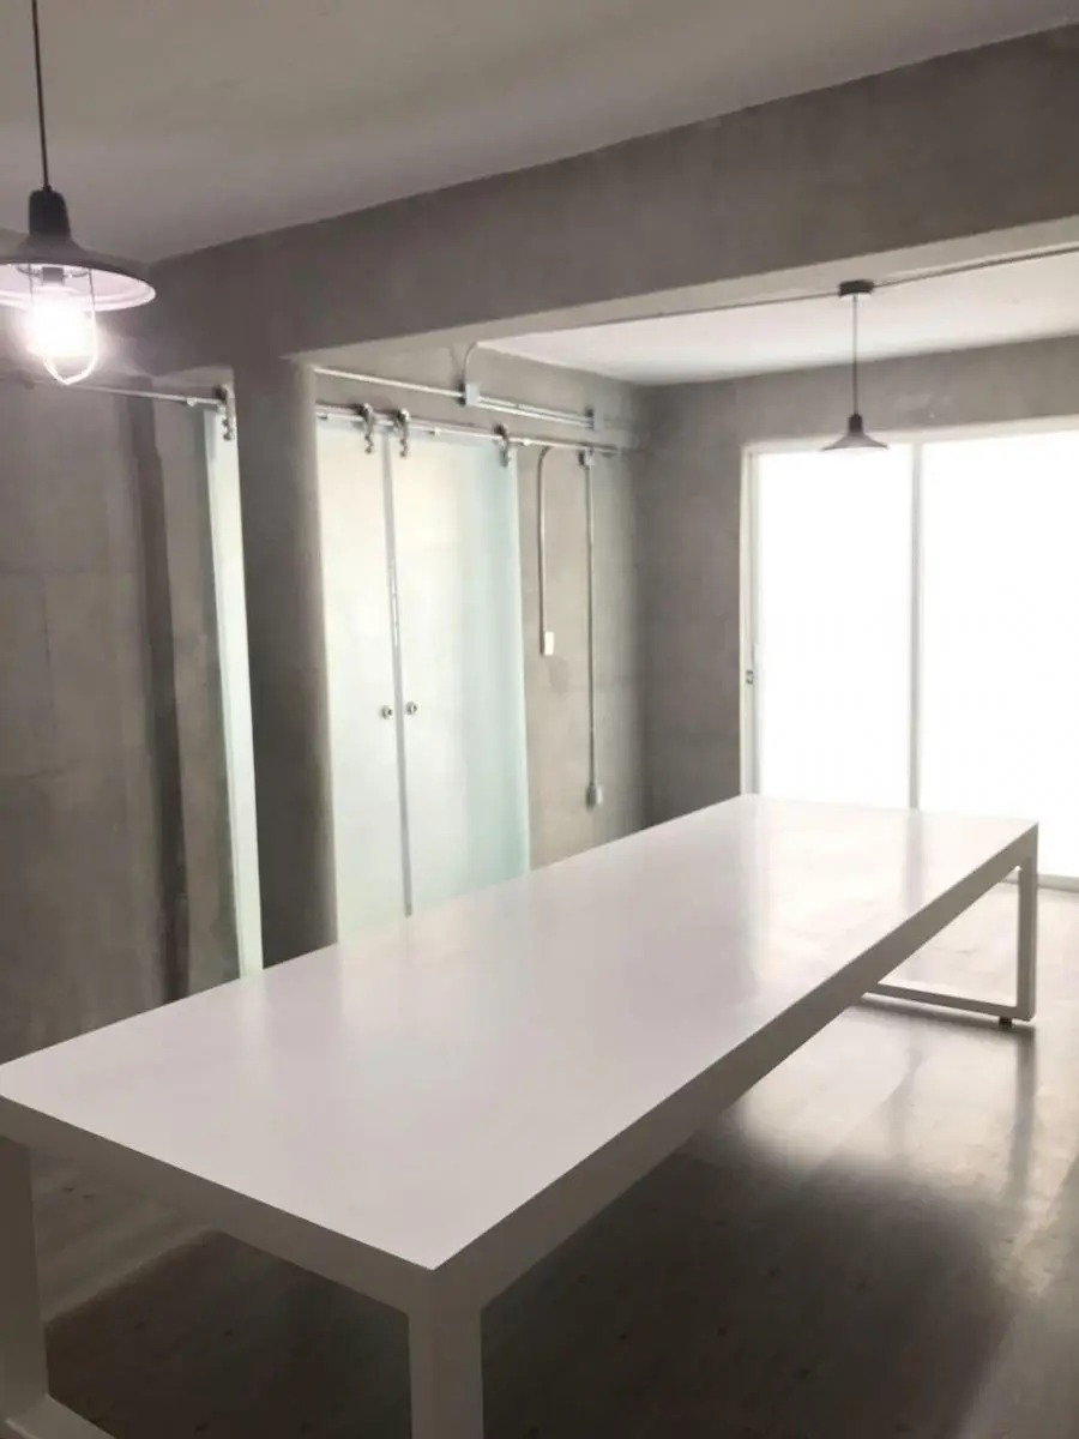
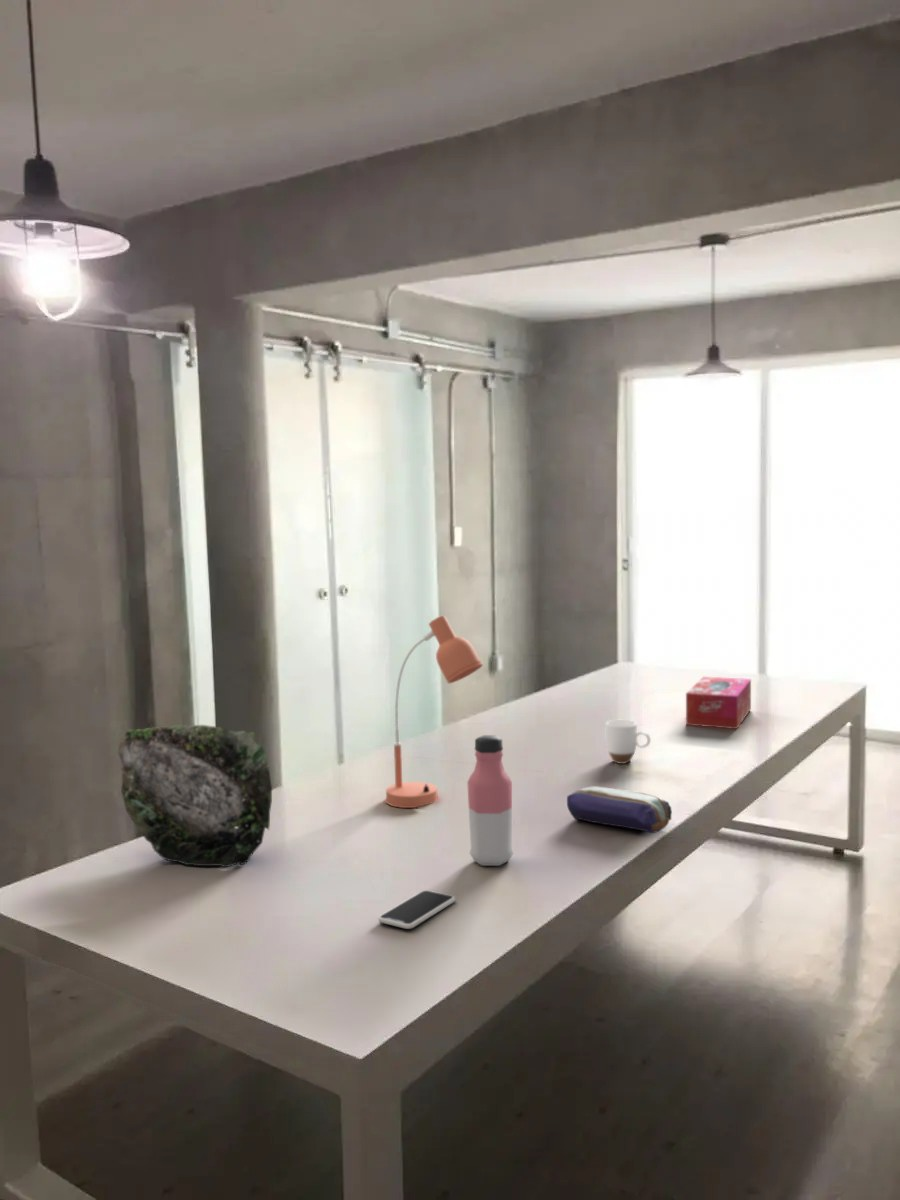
+ desk lamp (448, 683)
+ water bottle (490, 799)
+ dried flowers (195, 792)
+ pencil case (618, 808)
+ smartphone (417, 908)
+ mug (628, 743)
+ tissue box (719, 701)
